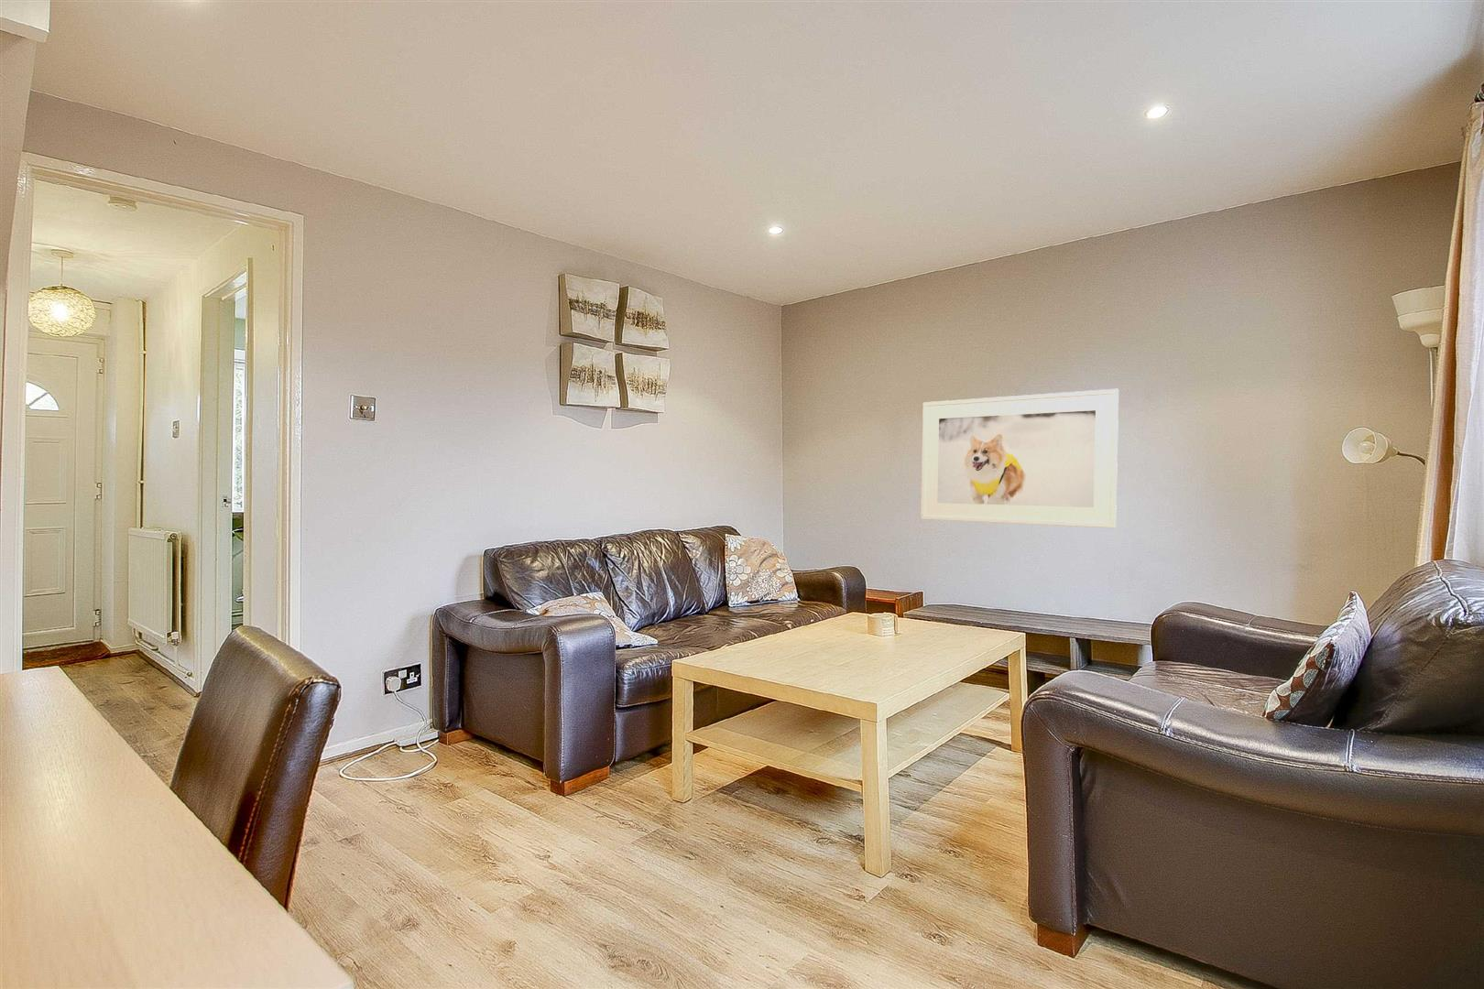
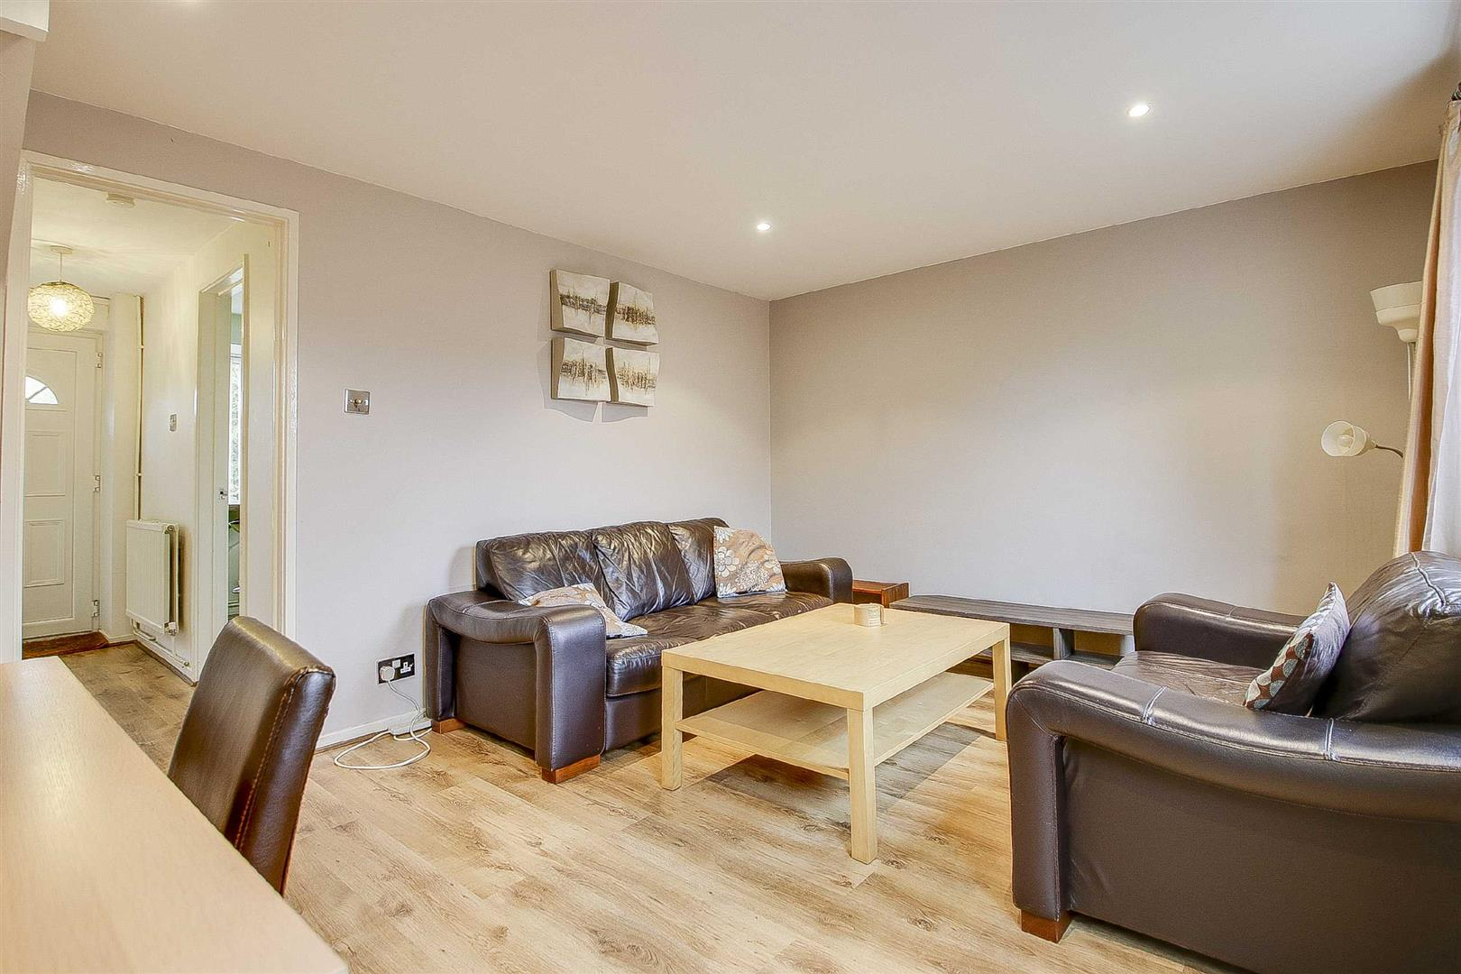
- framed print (1010, 459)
